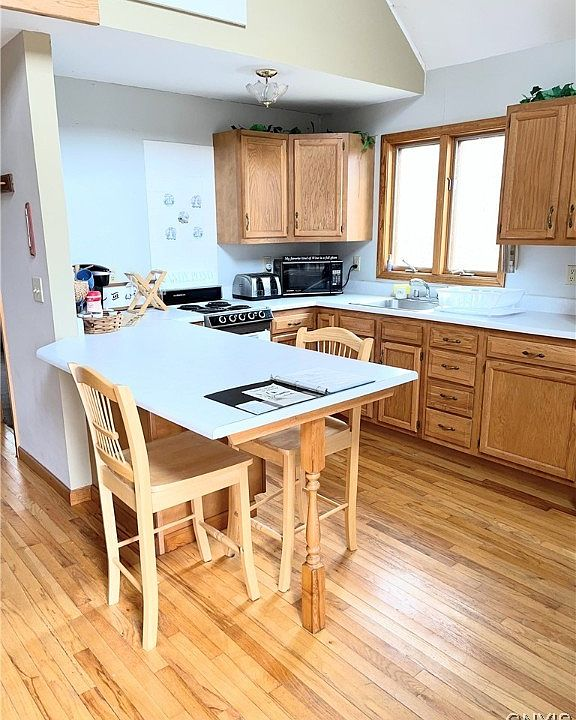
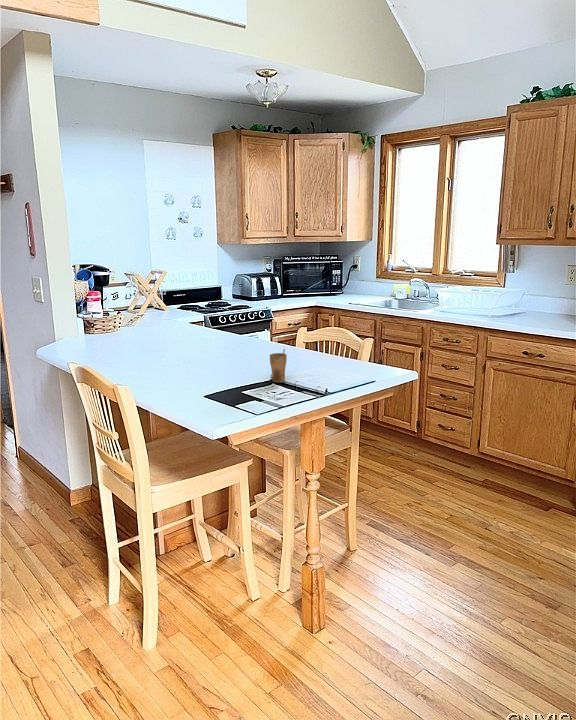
+ cup (278, 364)
